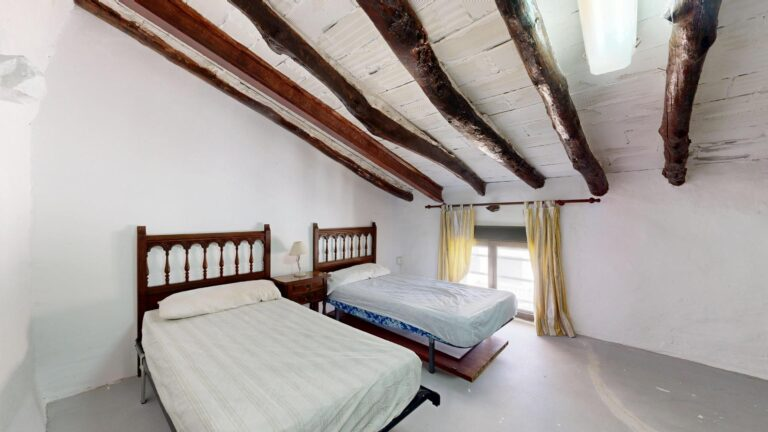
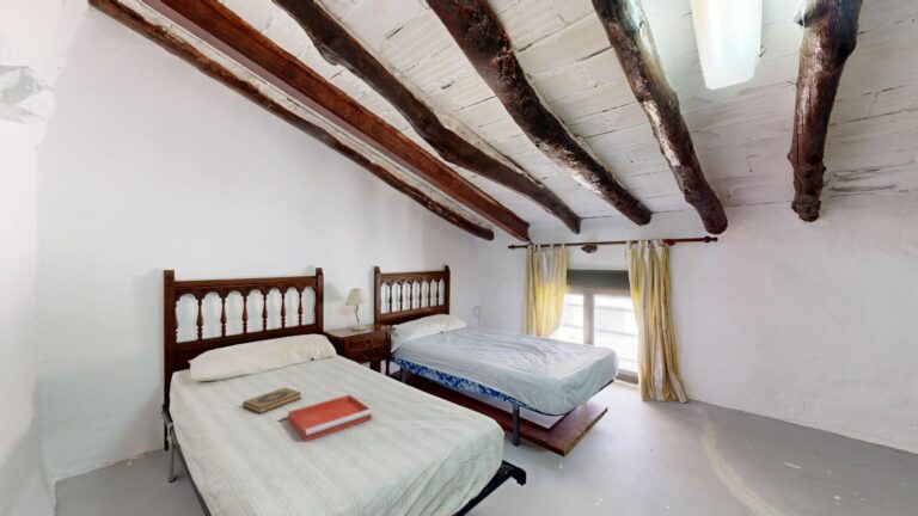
+ hardback book (273, 399)
+ tray (330, 414)
